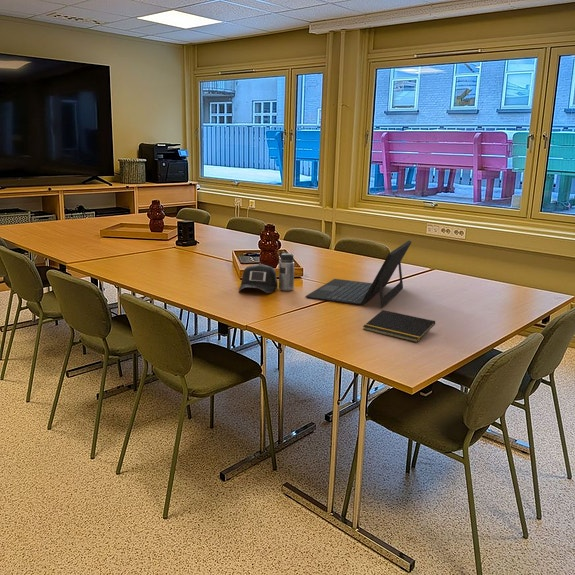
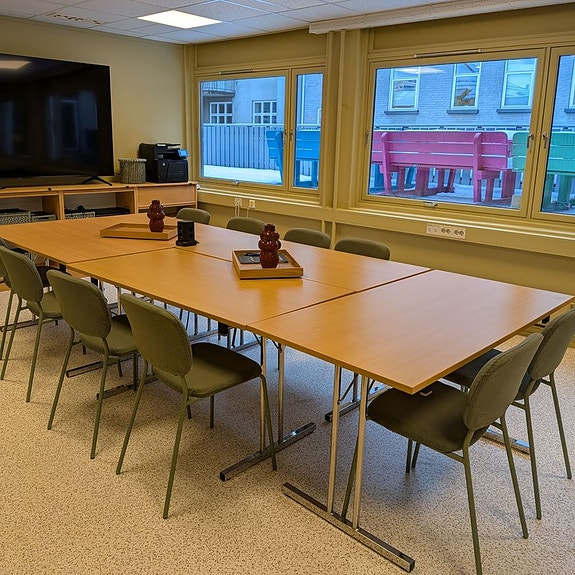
- notepad (398, 325)
- laptop (357, 281)
- water bottle (261, 270)
